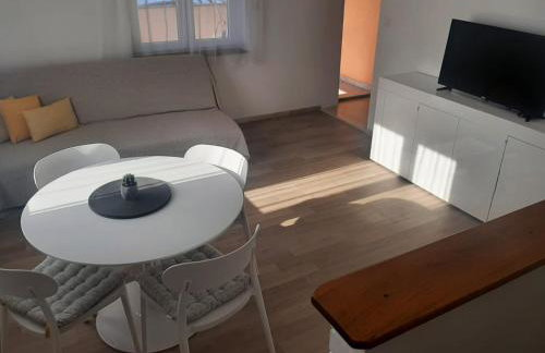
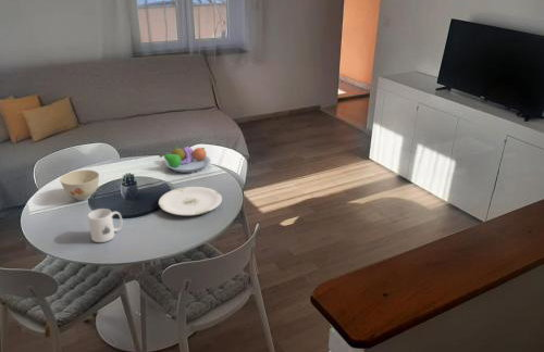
+ bowl (81, 187)
+ mug (106, 224)
+ fruit bowl (185, 156)
+ plate (190, 201)
